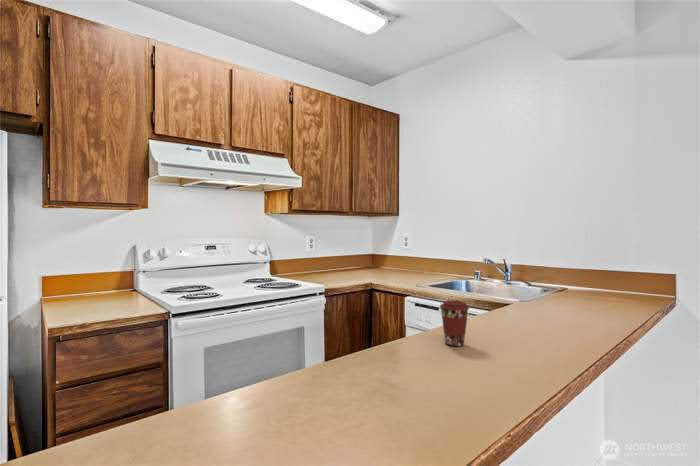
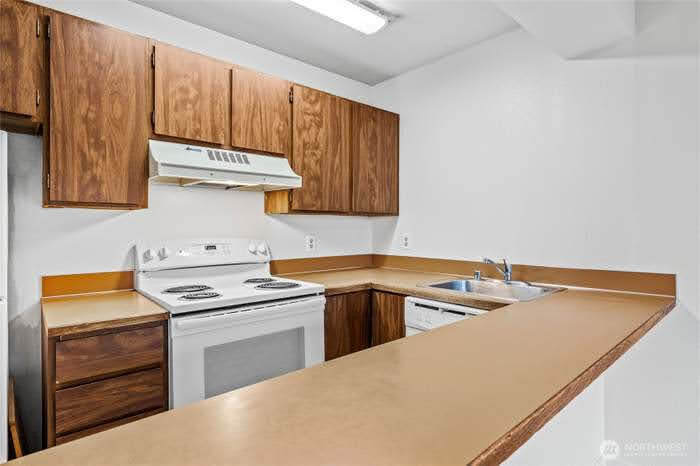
- coffee cup (454, 323)
